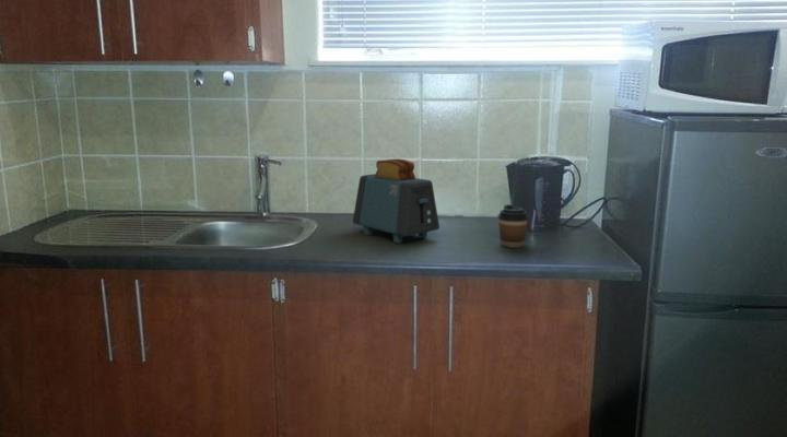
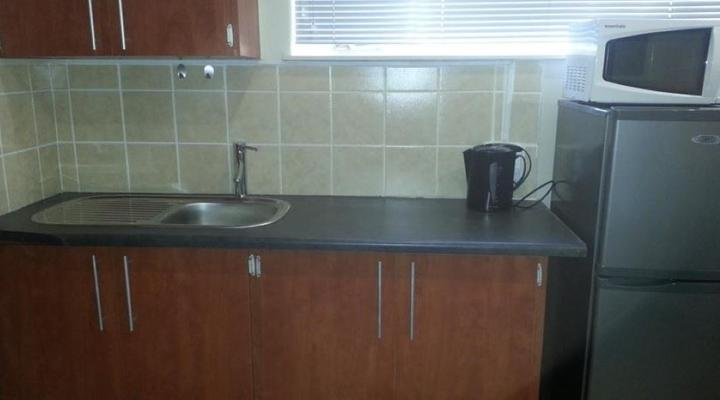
- coffee cup (513, 225)
- toaster (395, 198)
